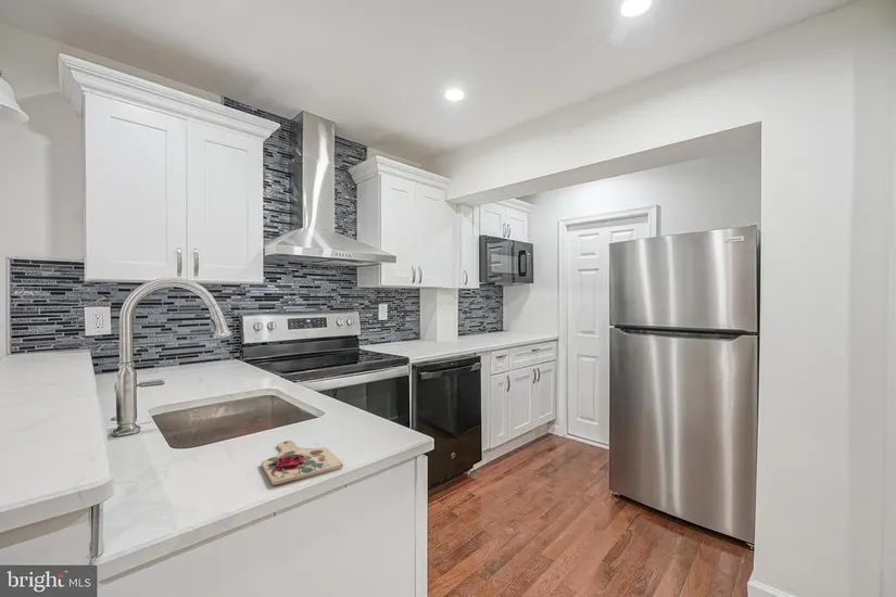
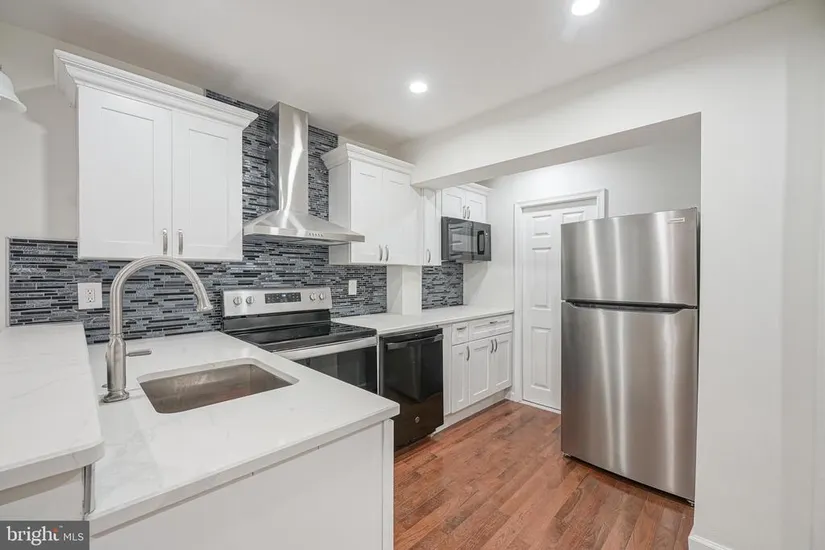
- cutting board (295, 453)
